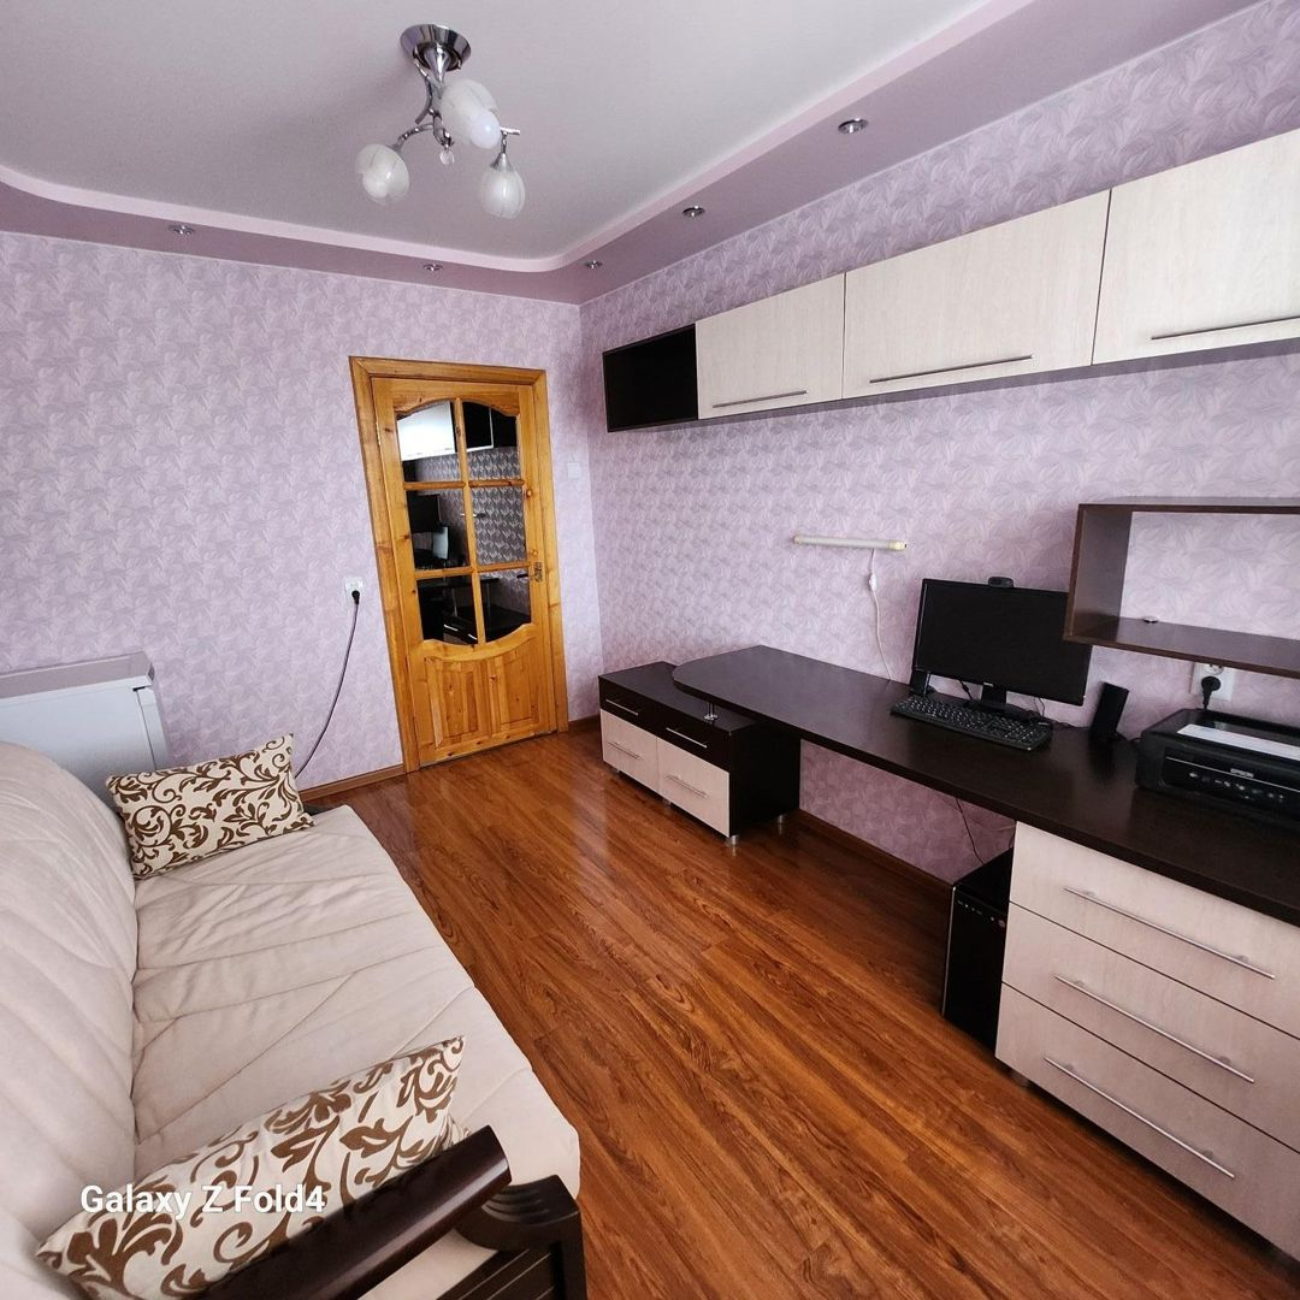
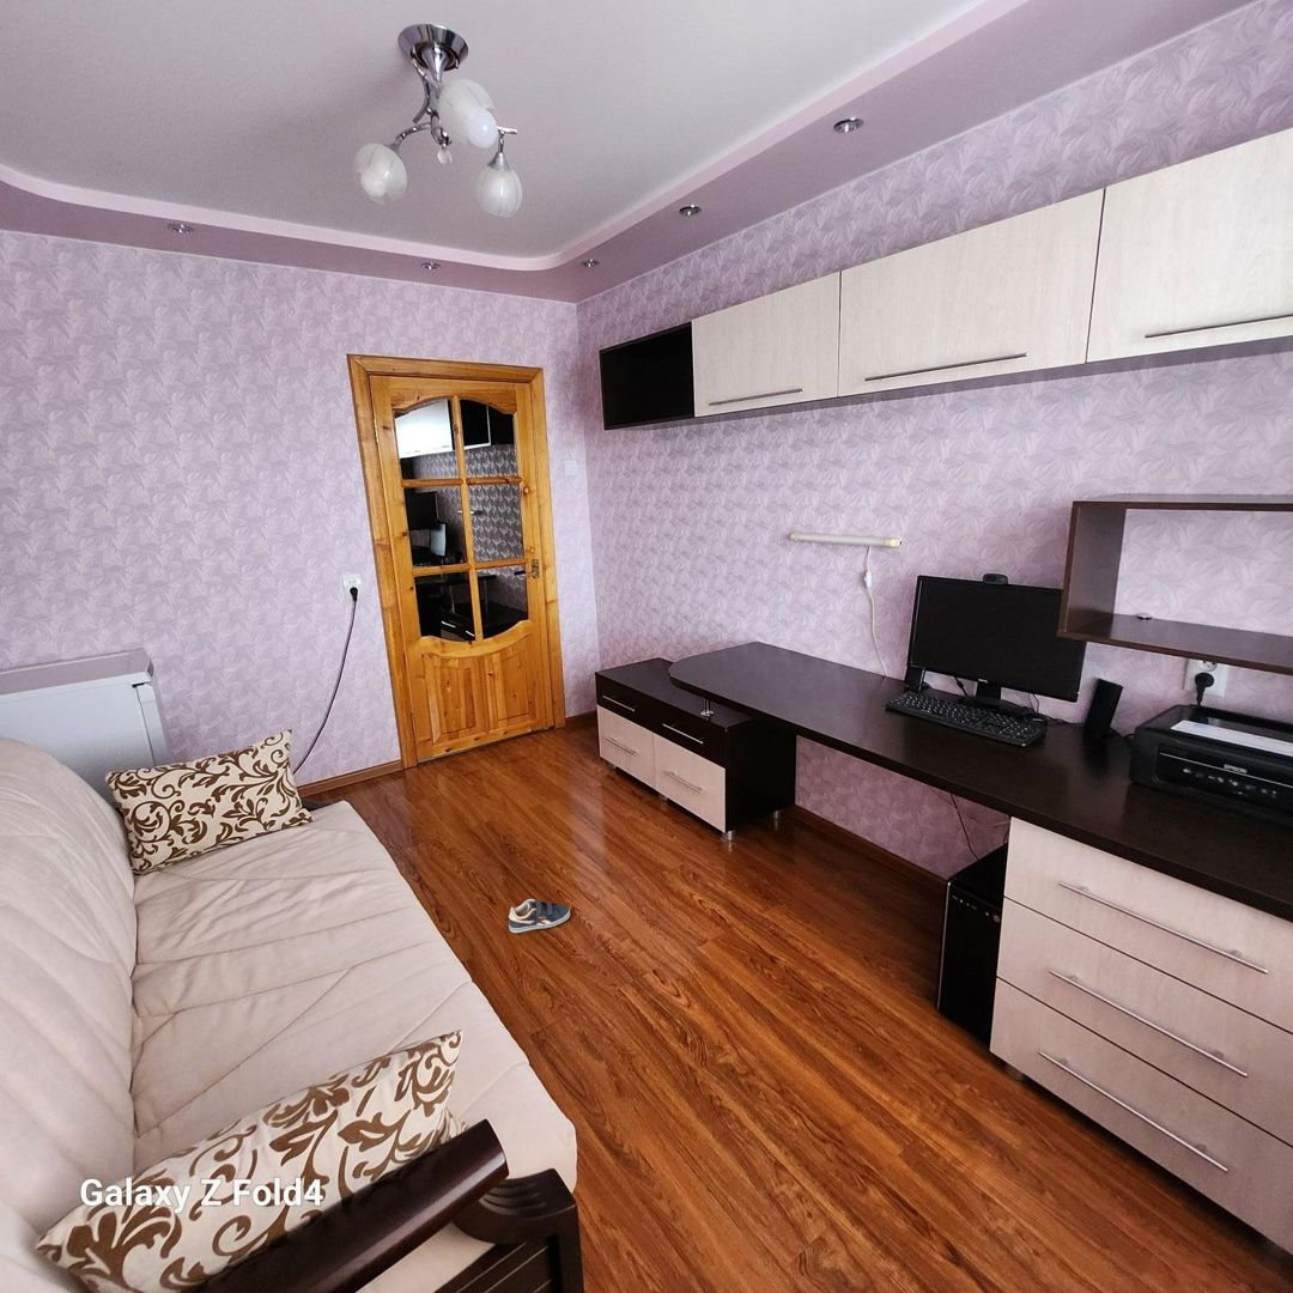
+ sneaker (539, 912)
